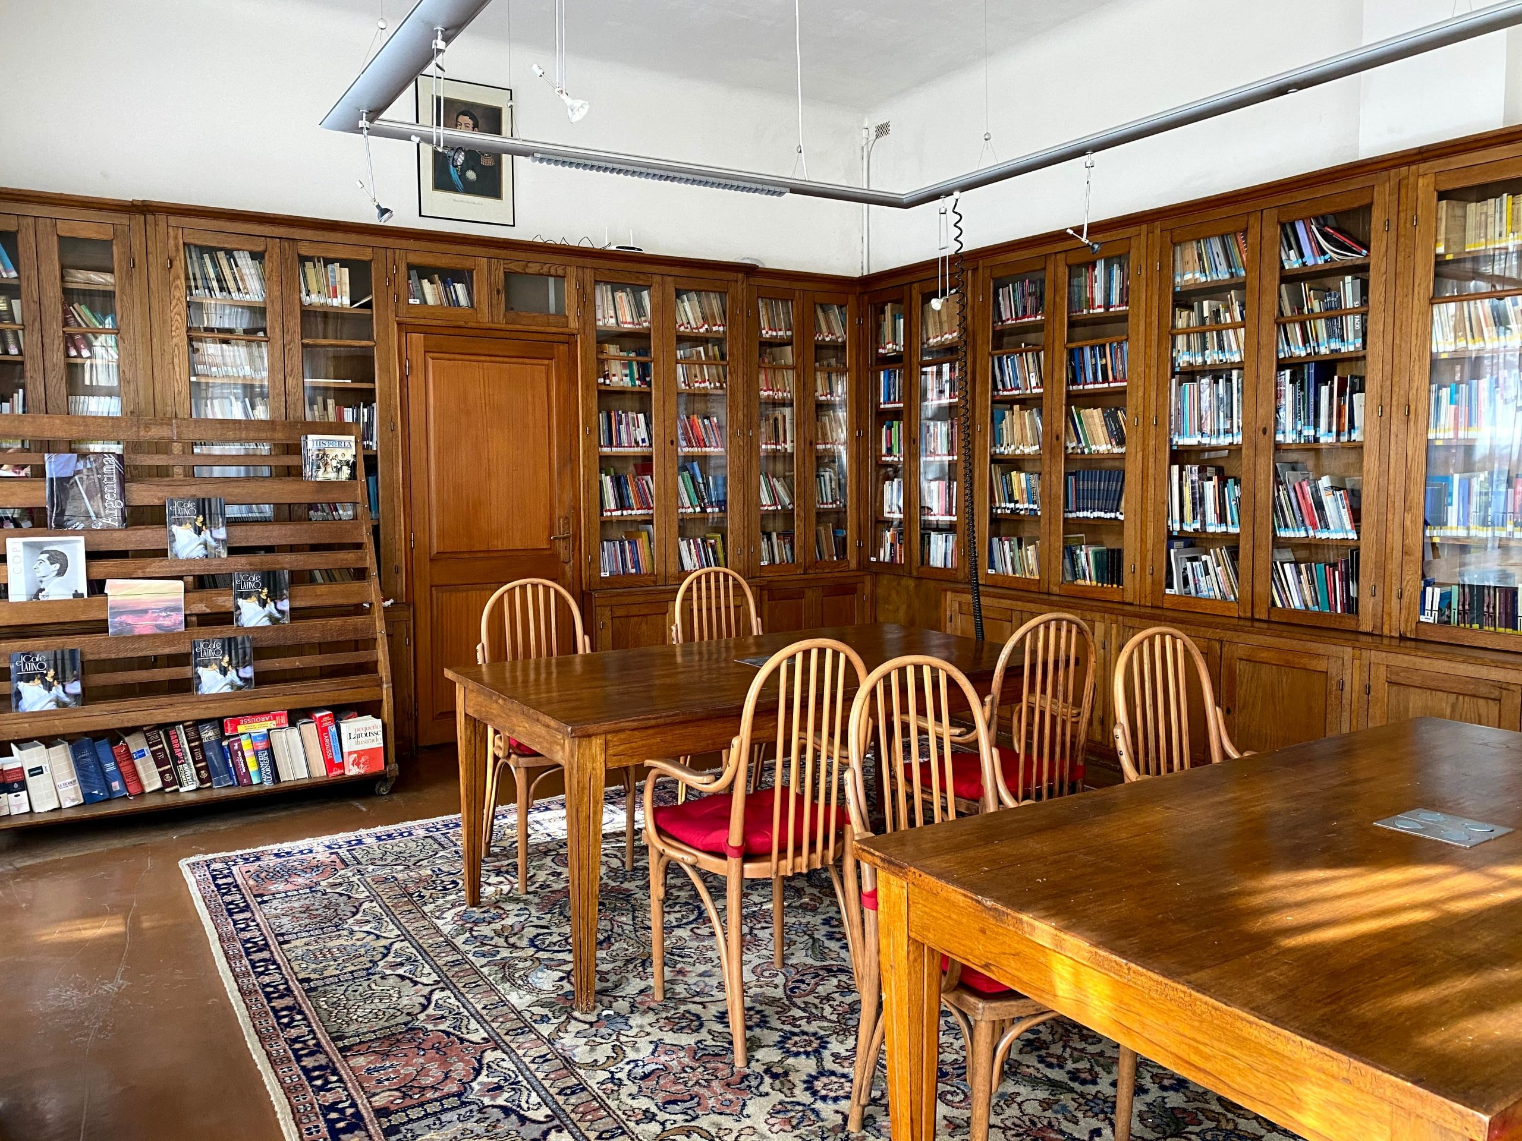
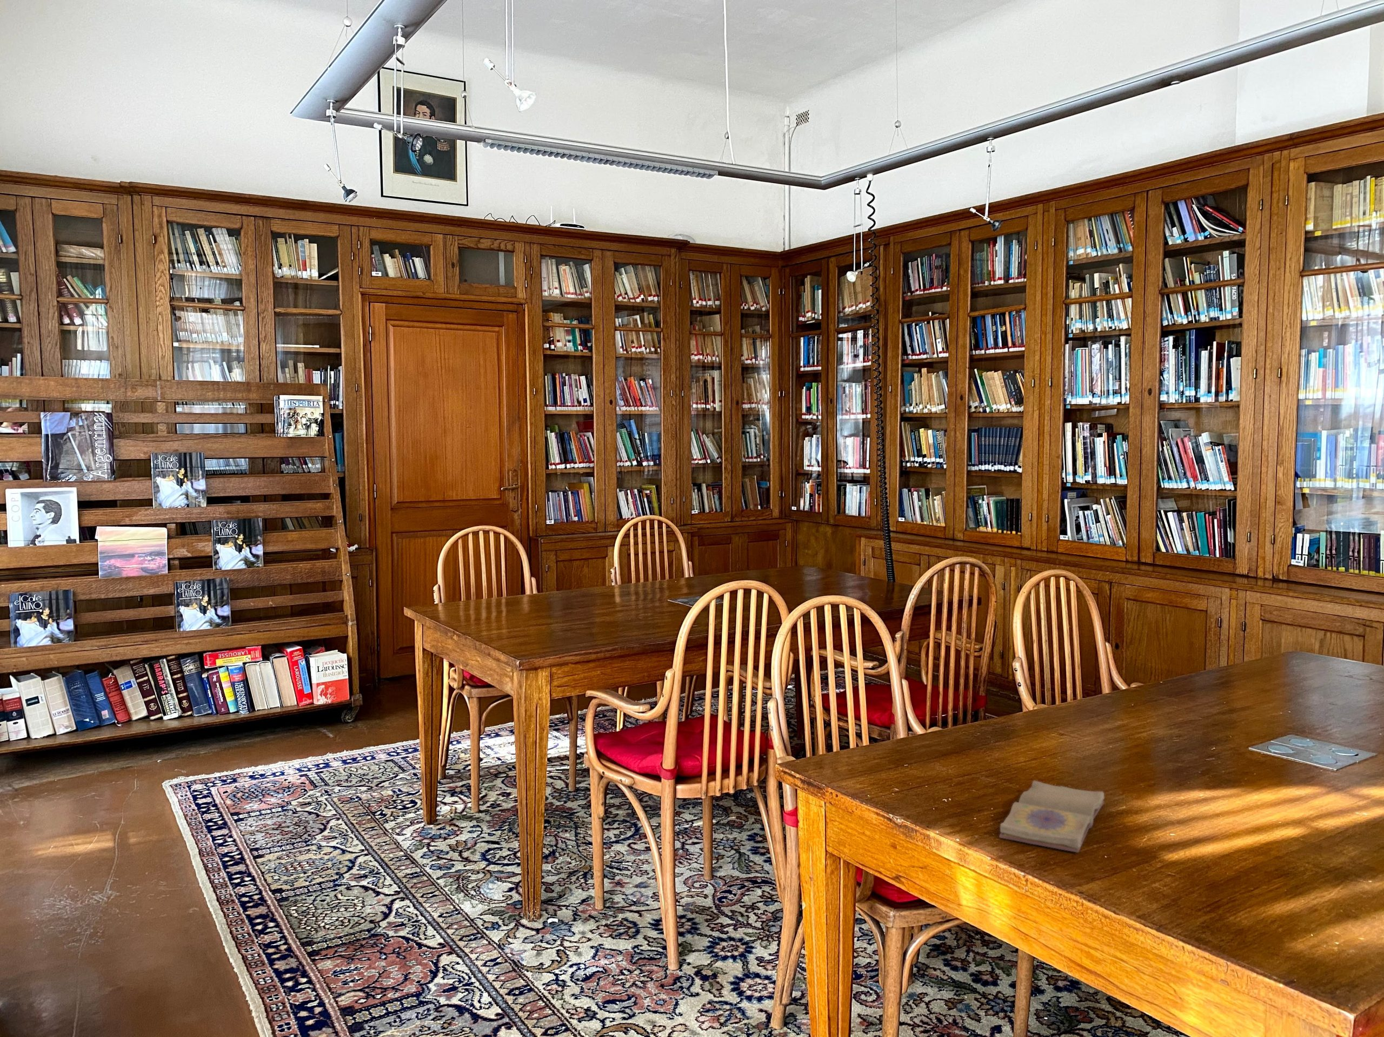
+ diary (1054, 812)
